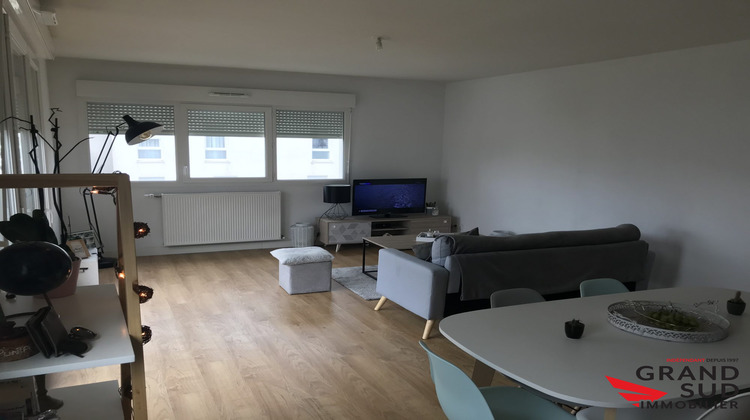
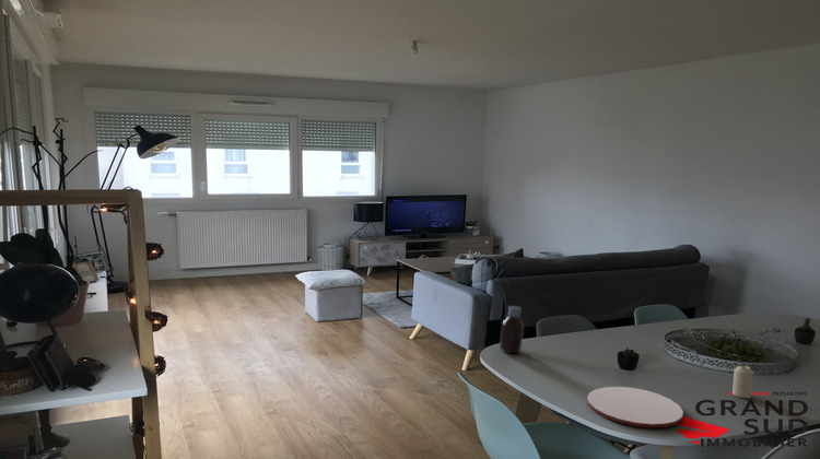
+ bottle (512, 328)
+ plate (633, 405)
+ candle (742, 380)
